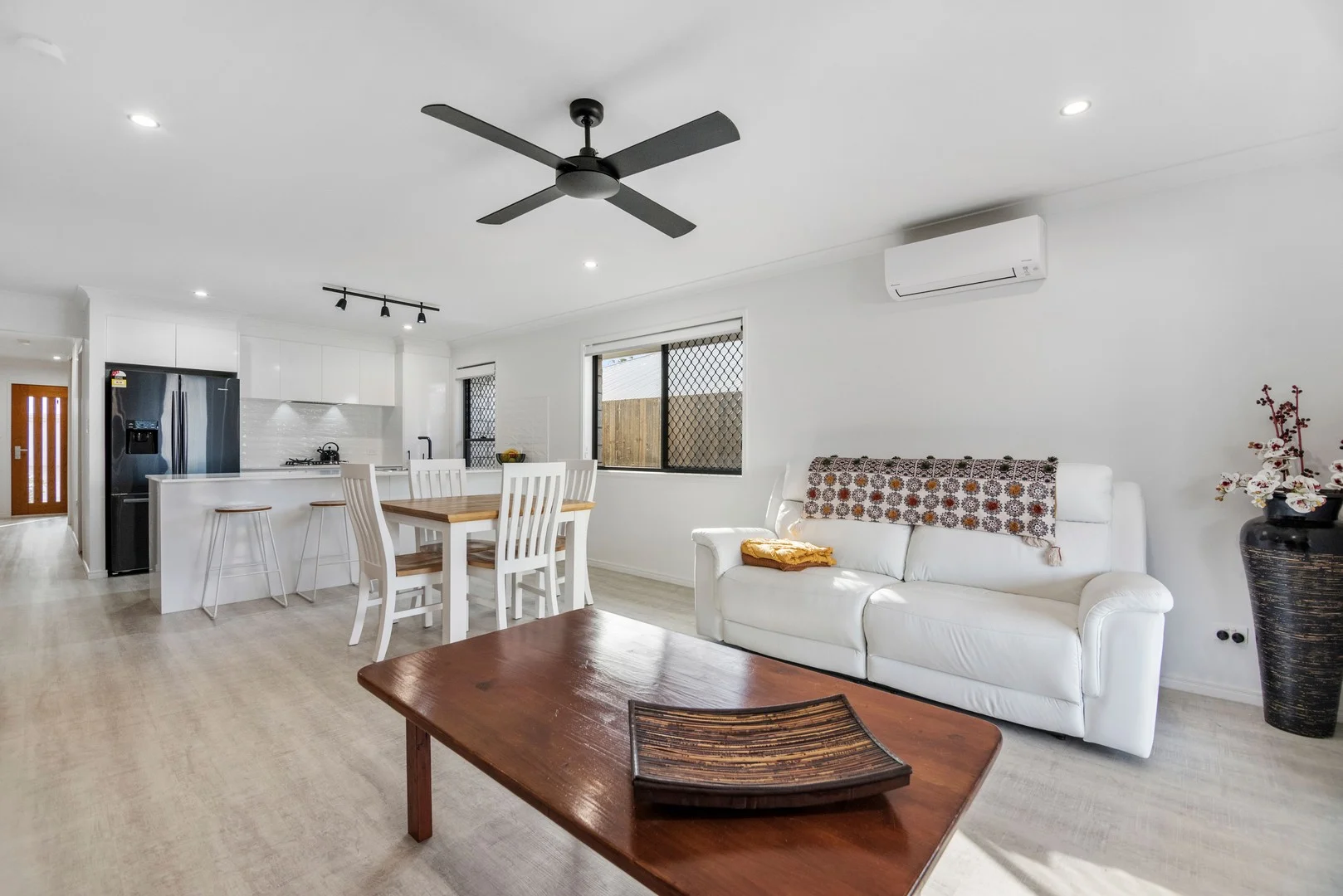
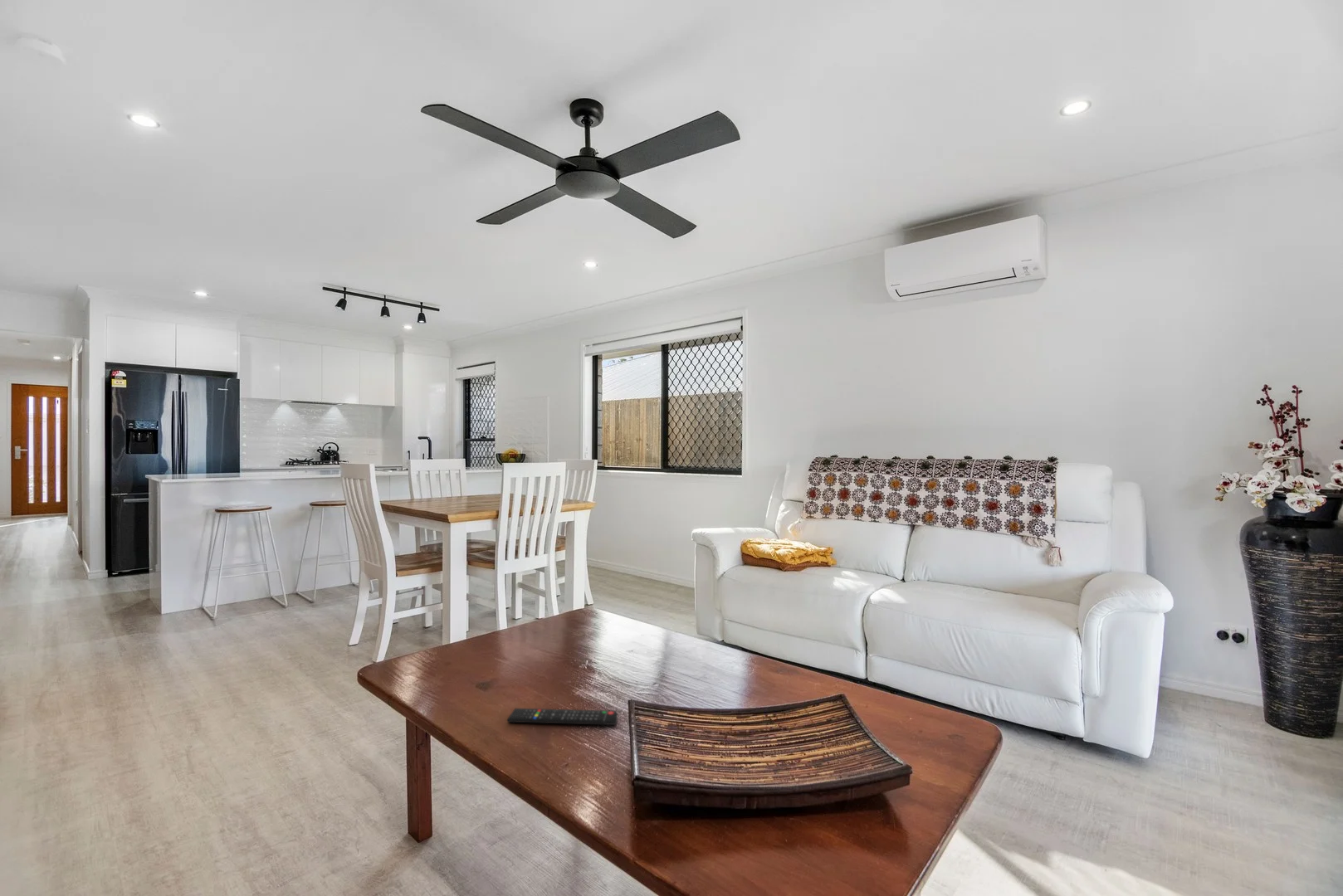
+ remote control (564, 718)
